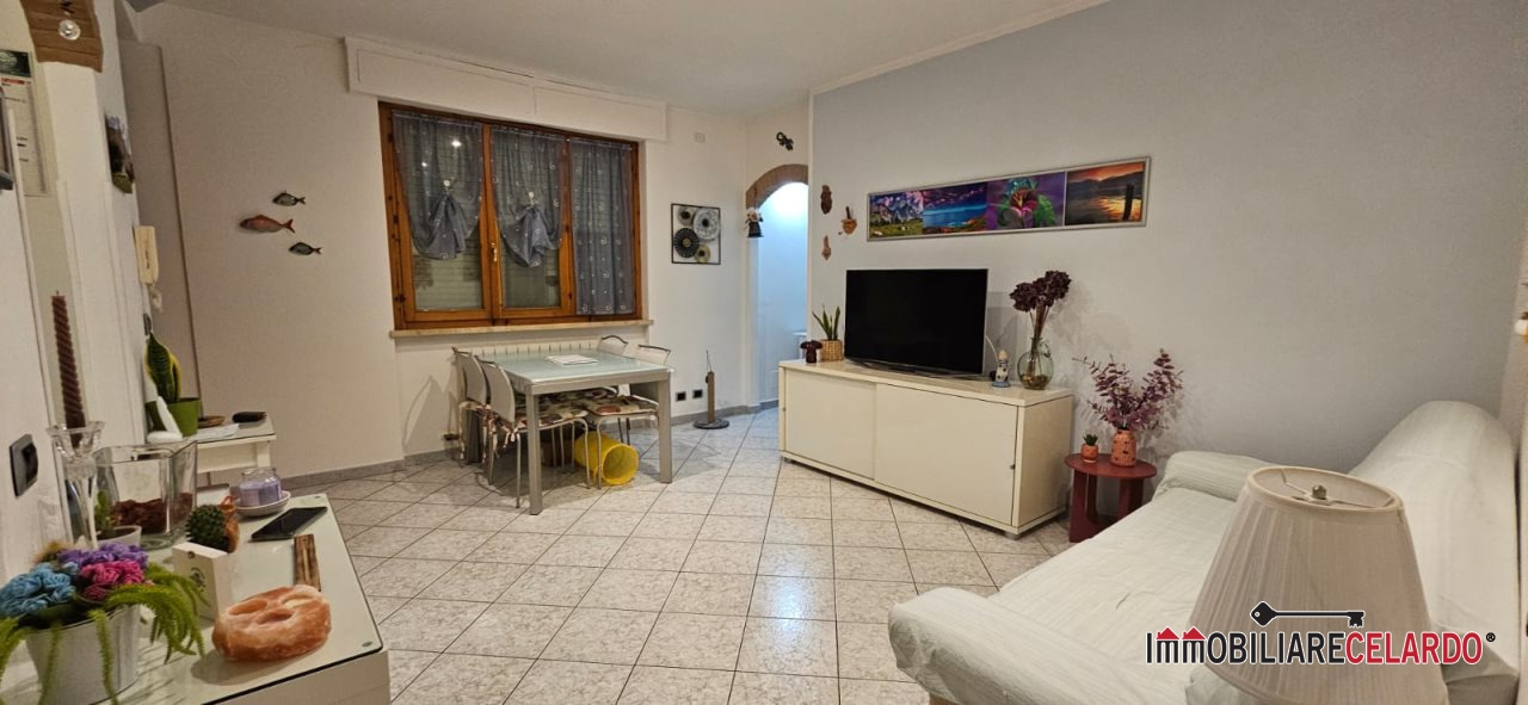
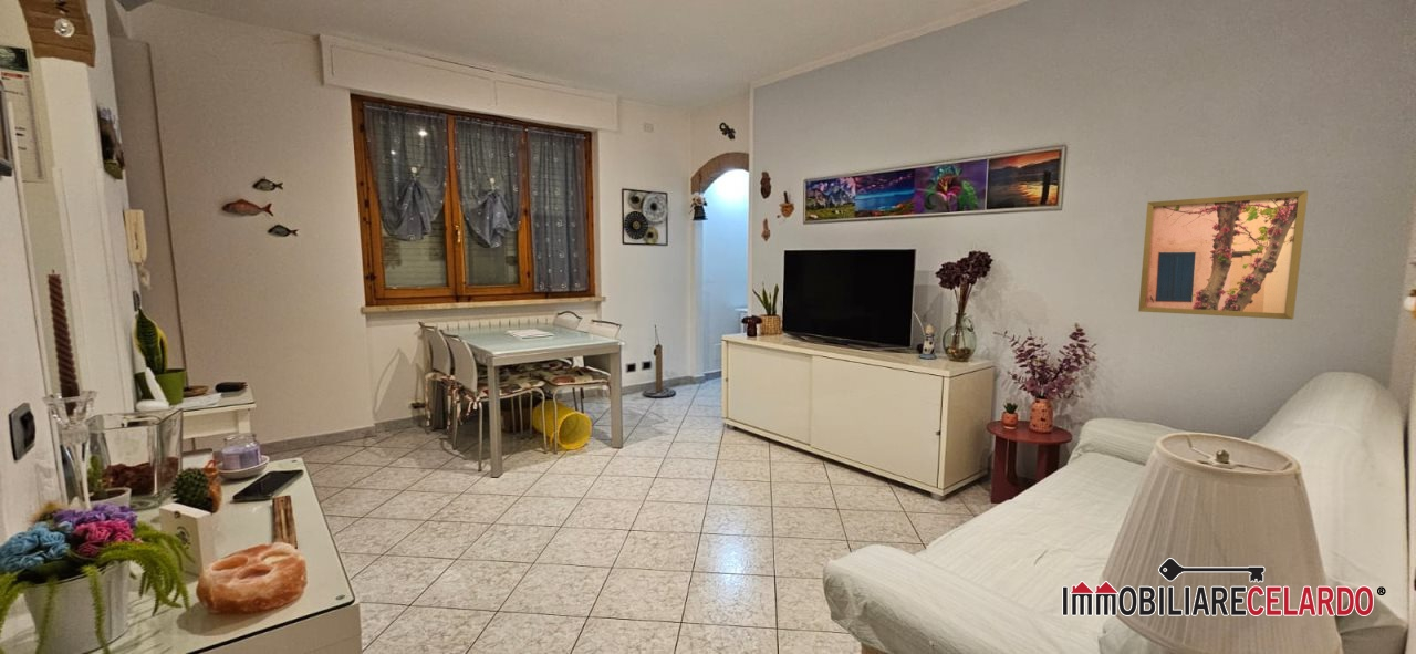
+ wall art (1216, 256)
